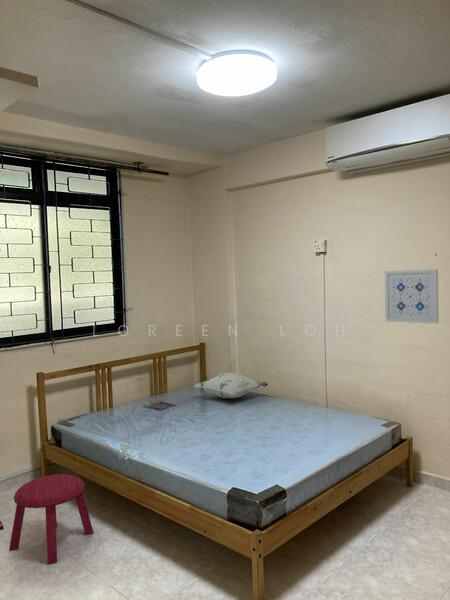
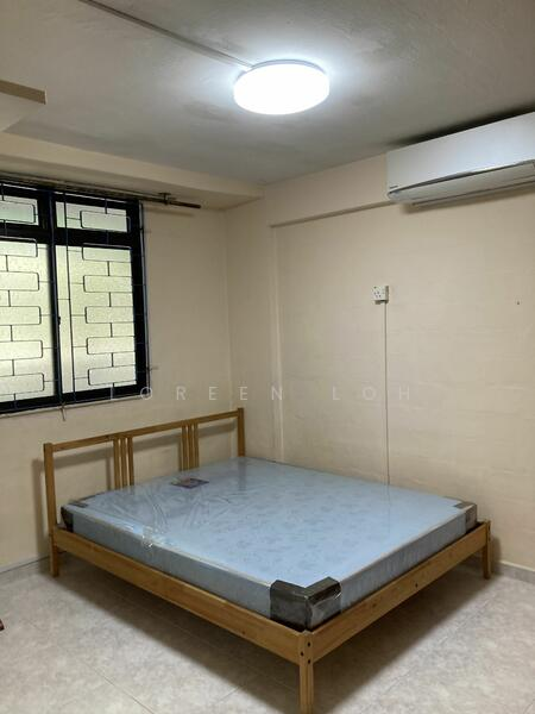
- stool (51, 513)
- decorative pillow (231, 385)
- wall art (410, 296)
